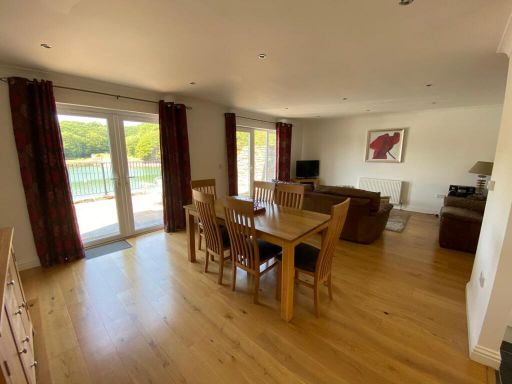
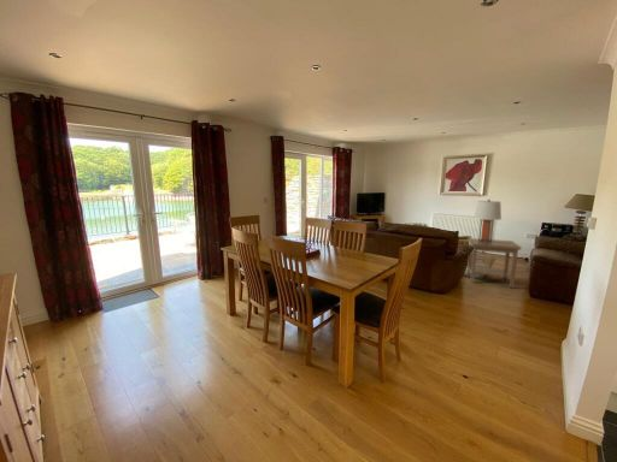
+ lamp (487, 220)
+ side table (490, 268)
